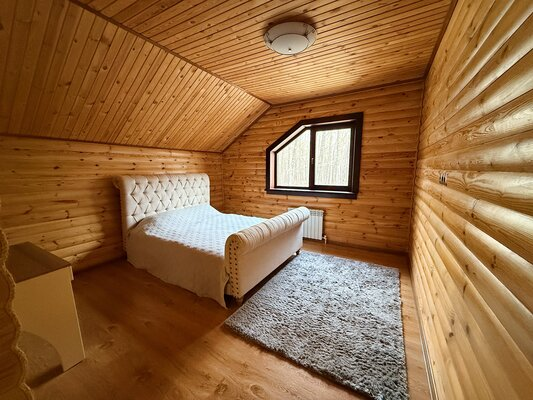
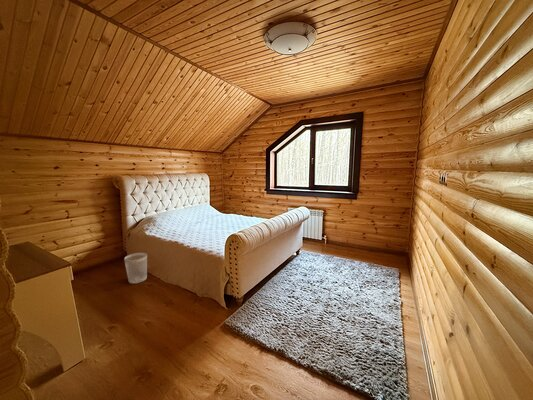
+ wastebasket (136, 268)
